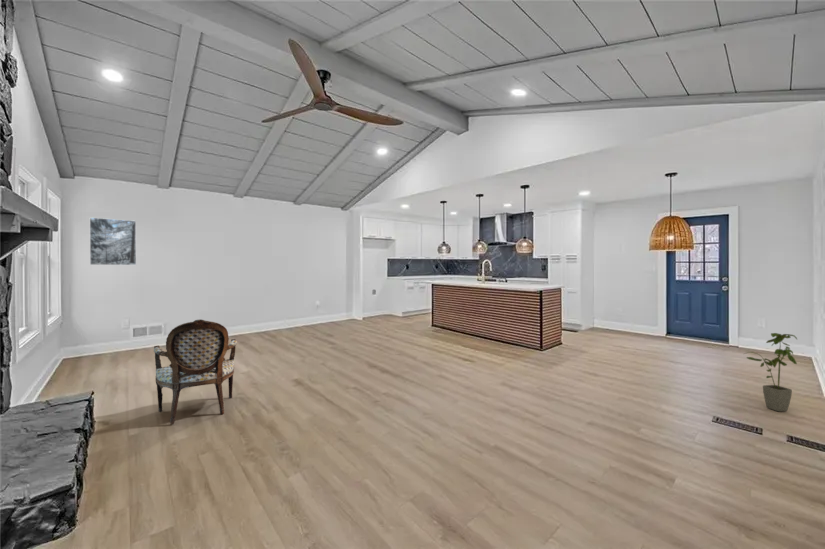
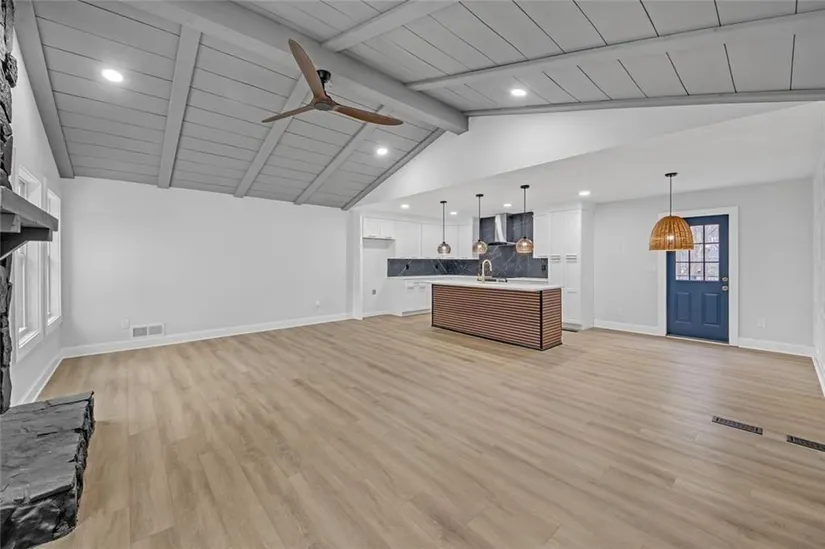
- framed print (113, 242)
- armchair (200, 363)
- house plant (774, 367)
